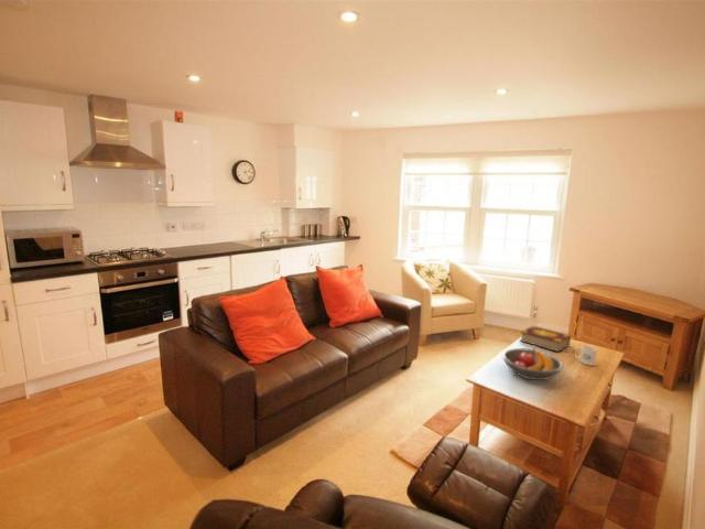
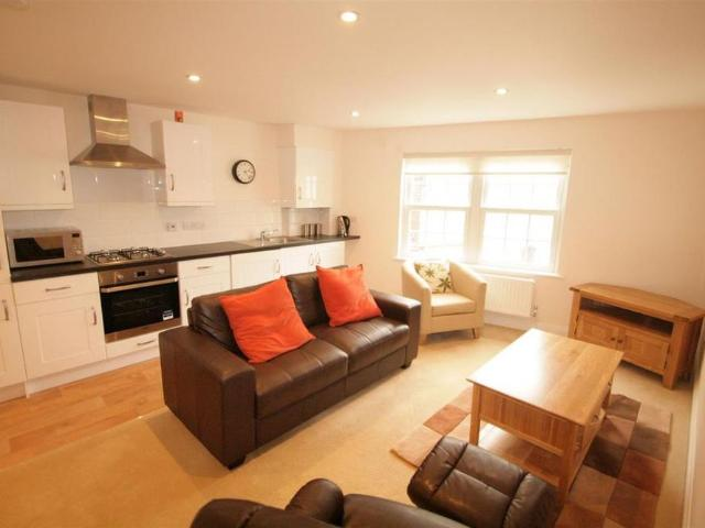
- mug (585, 354)
- fruit bowl (531, 364)
- book (544, 337)
